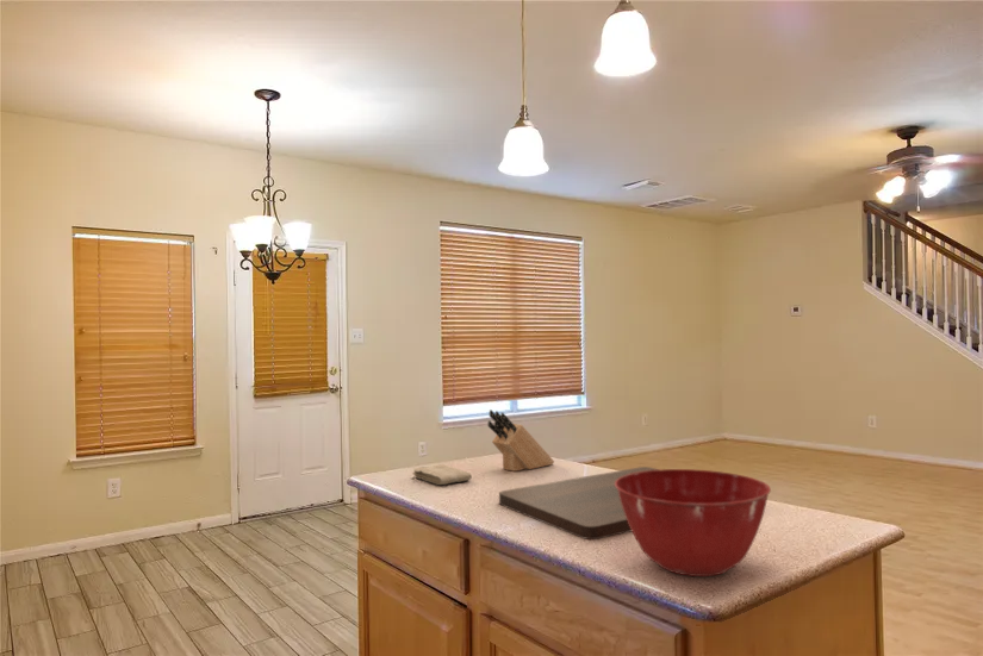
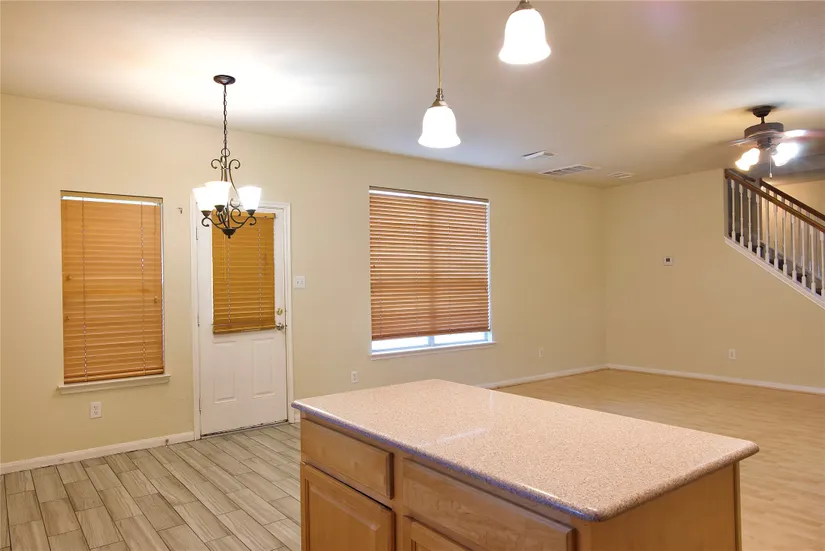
- washcloth (441, 473)
- knife block (520, 437)
- mixing bowl (690, 523)
- cutting board (620, 499)
